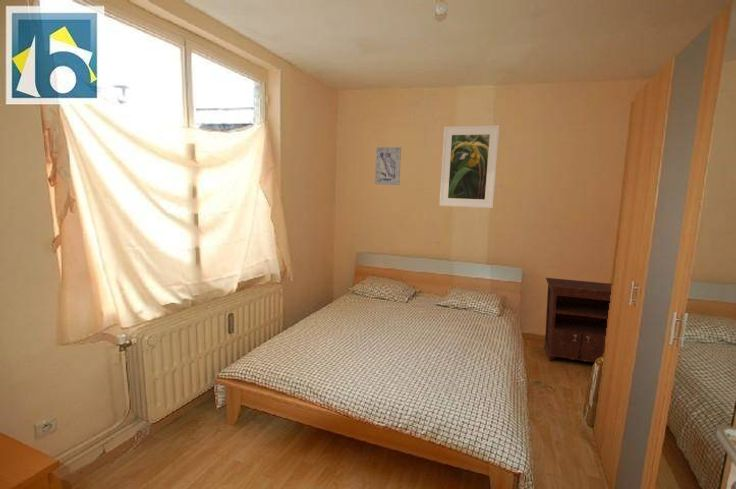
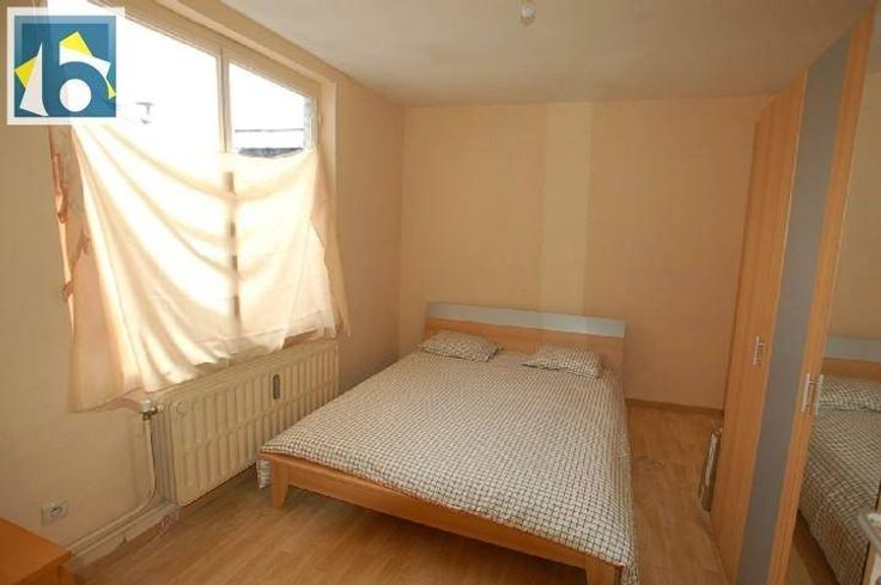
- wall art (387, 166)
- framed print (468, 167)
- nightstand (578, 321)
